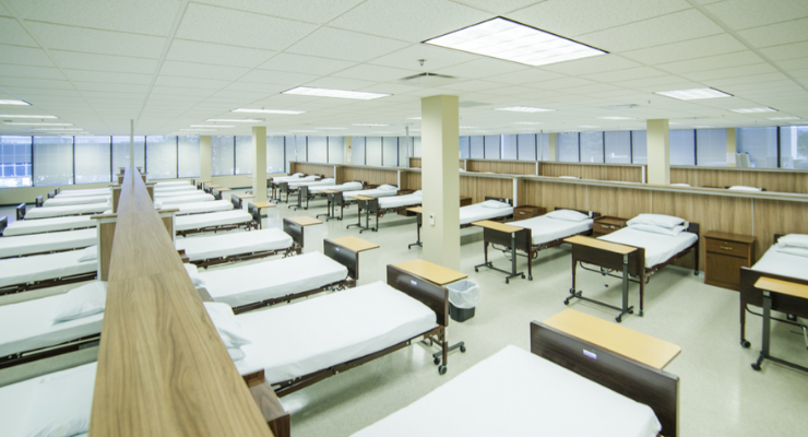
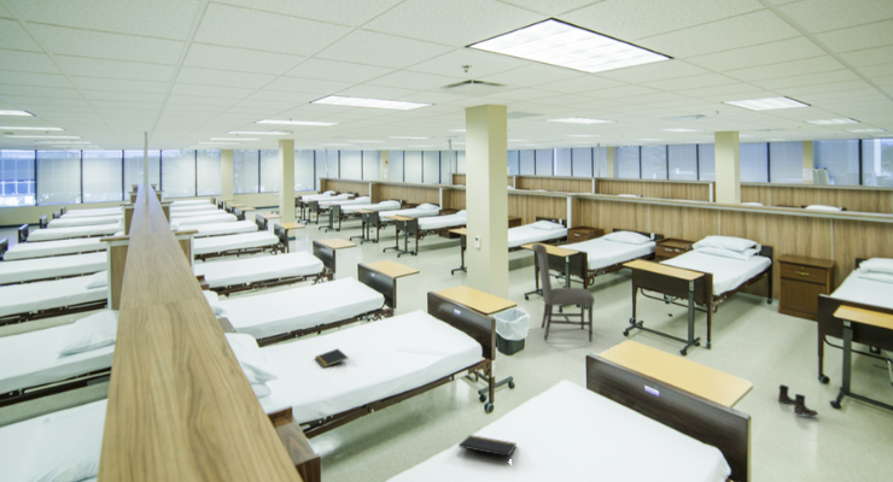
+ notepad (488, 445)
+ notepad (331, 357)
+ boots (796, 399)
+ chair (560, 289)
